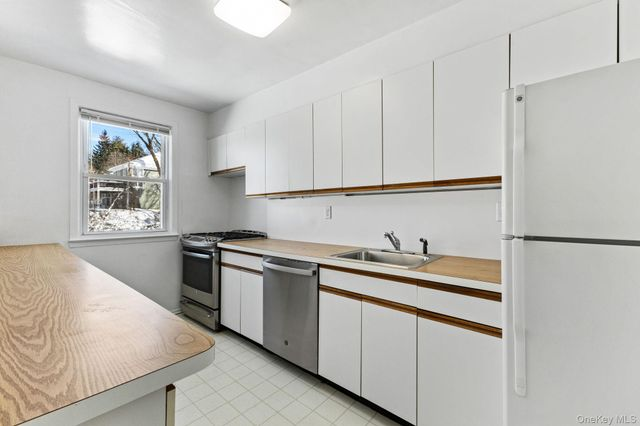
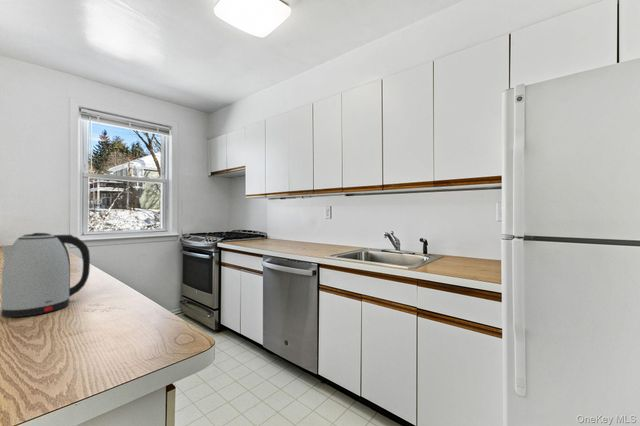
+ kettle (49, 269)
